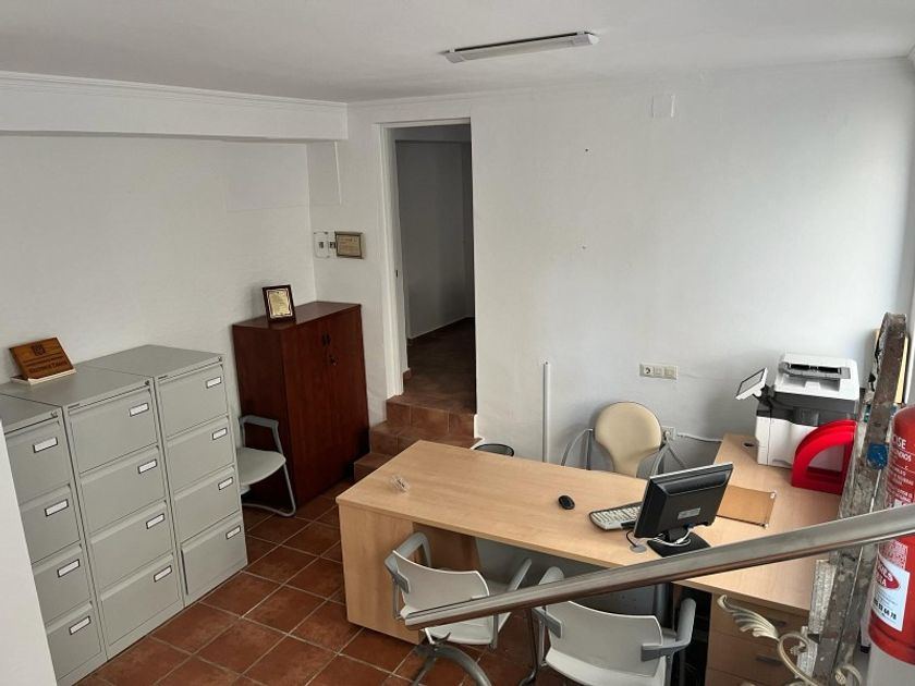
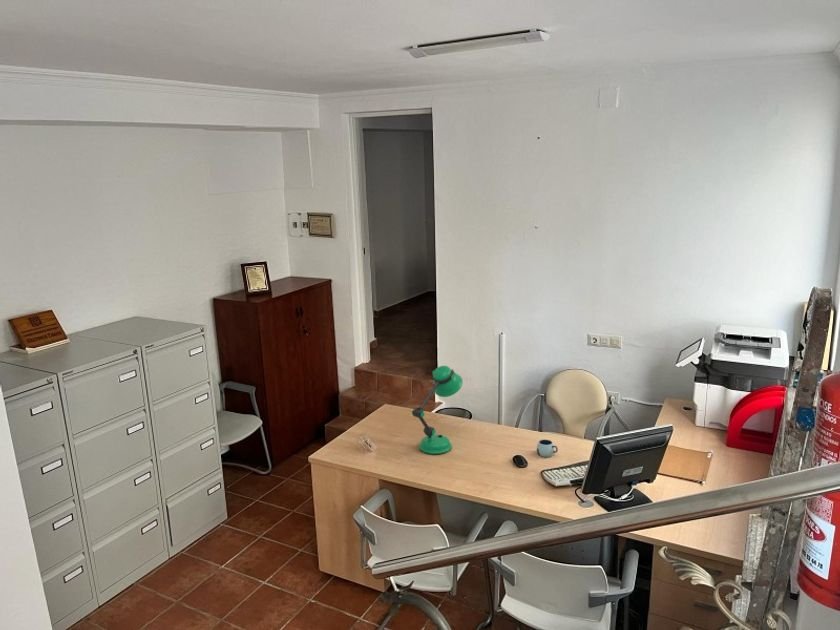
+ mug (547, 448)
+ desk lamp (427, 401)
